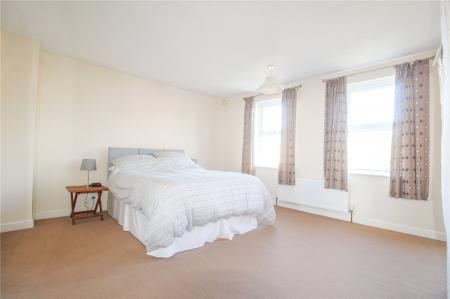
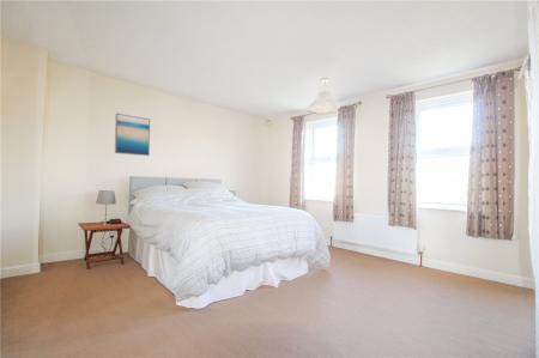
+ wall art (133, 135)
